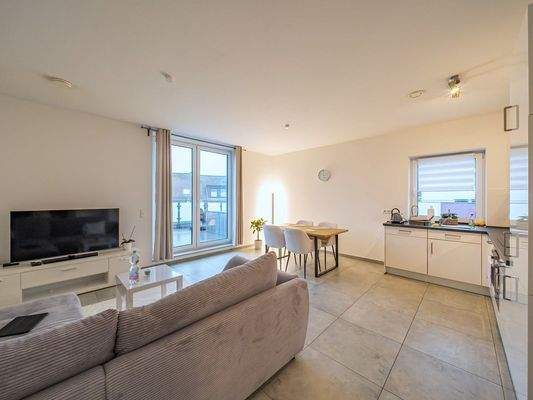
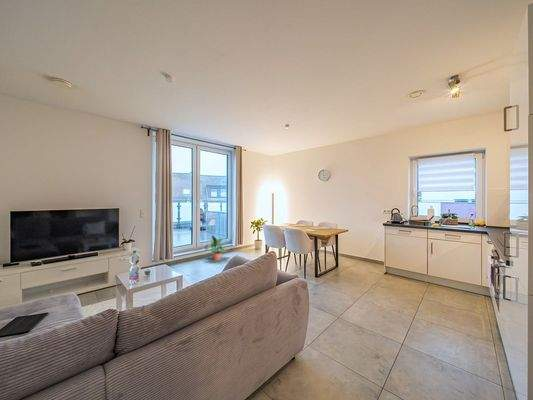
+ potted plant (215, 246)
